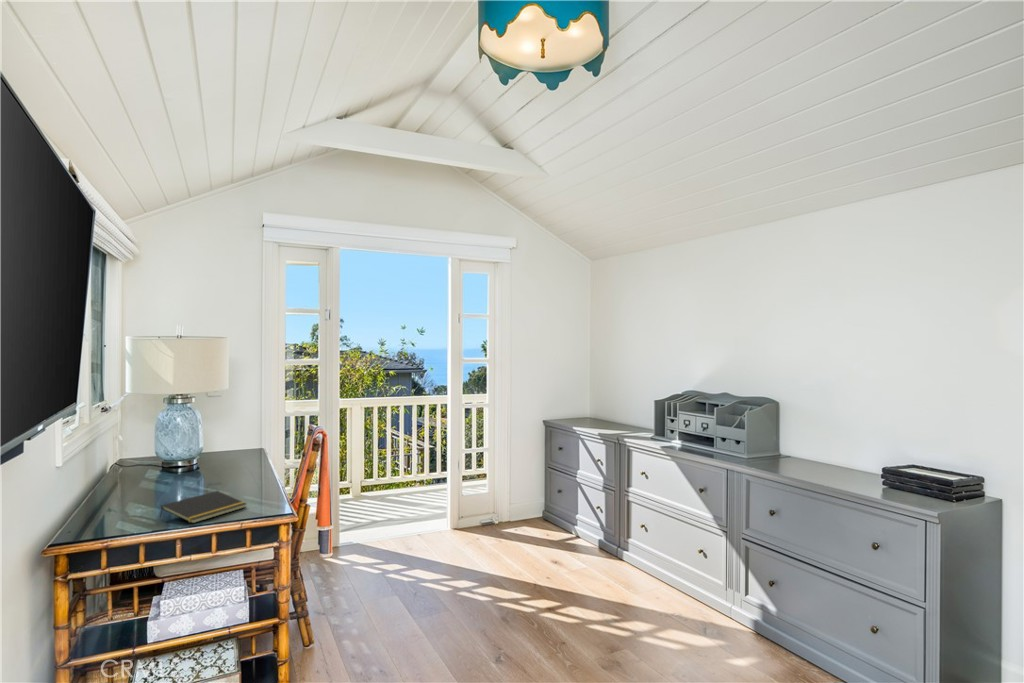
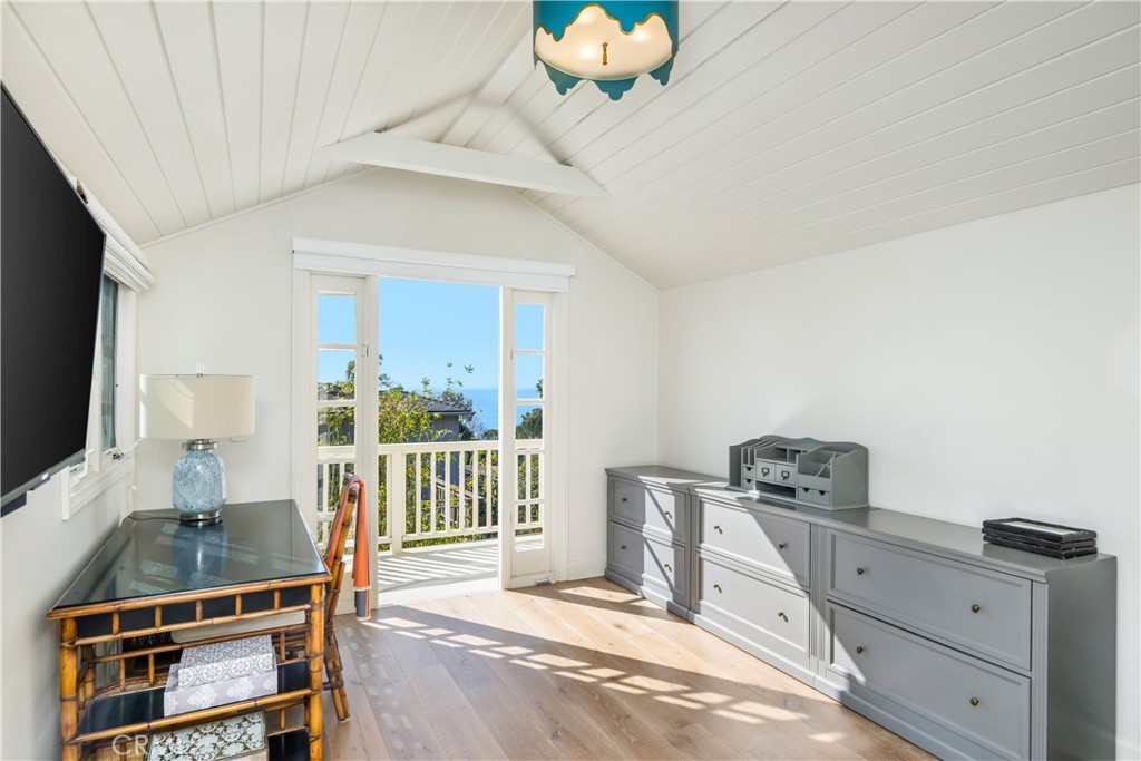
- notepad (205, 506)
